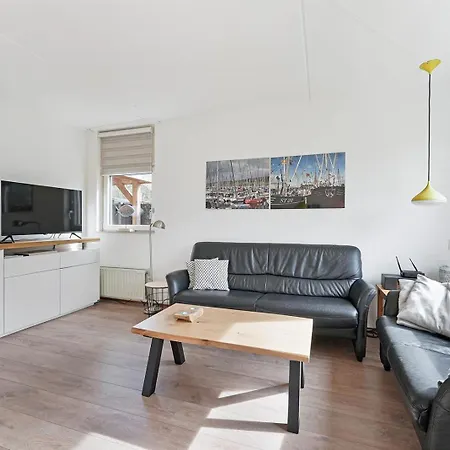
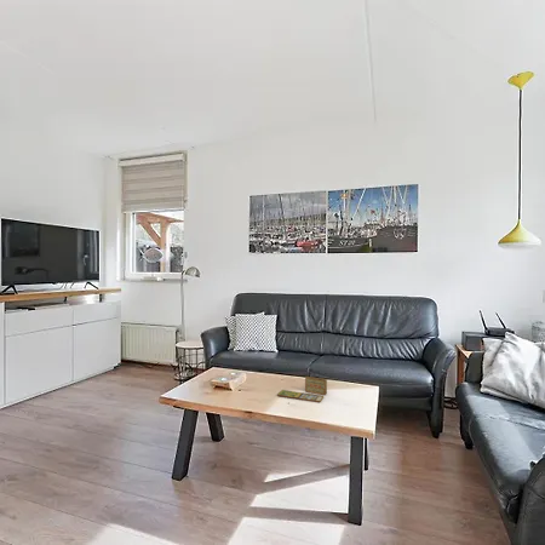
+ board game (305, 386)
